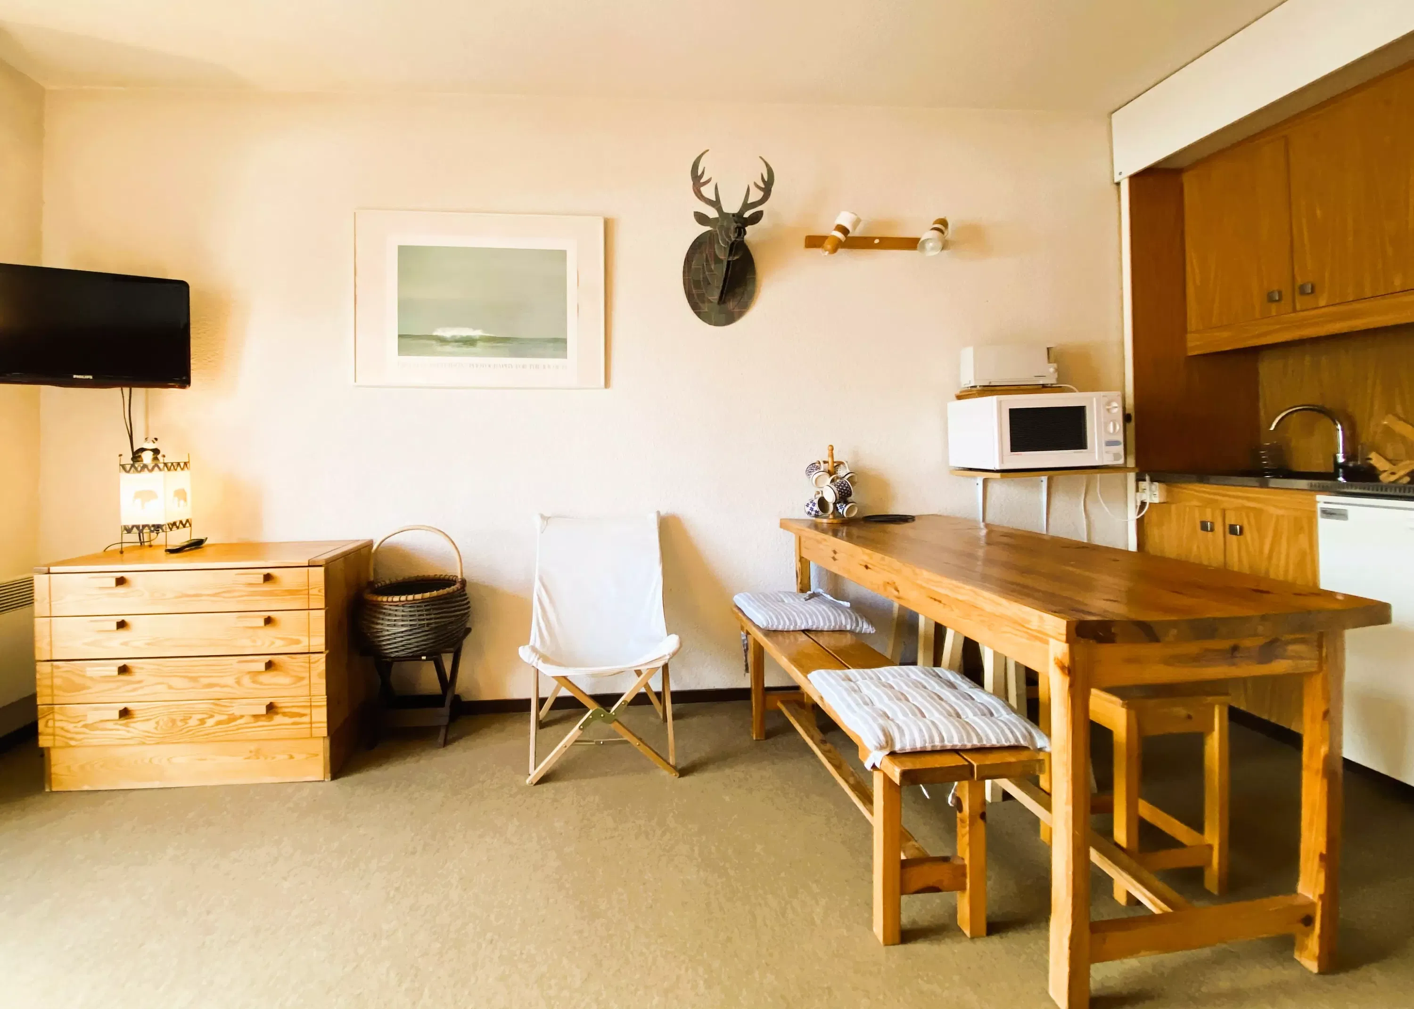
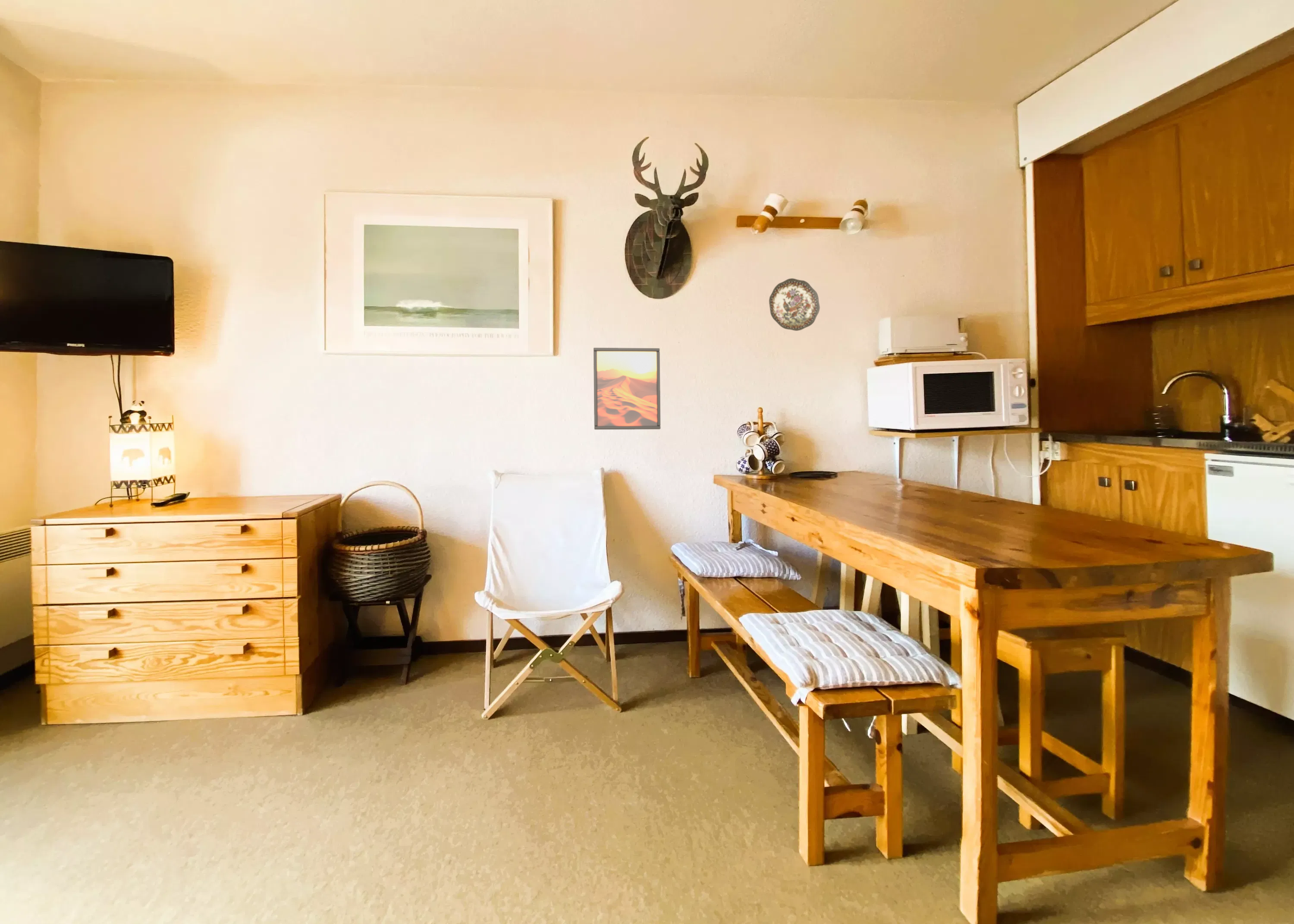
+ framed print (627, 389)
+ decorative plate (793, 305)
